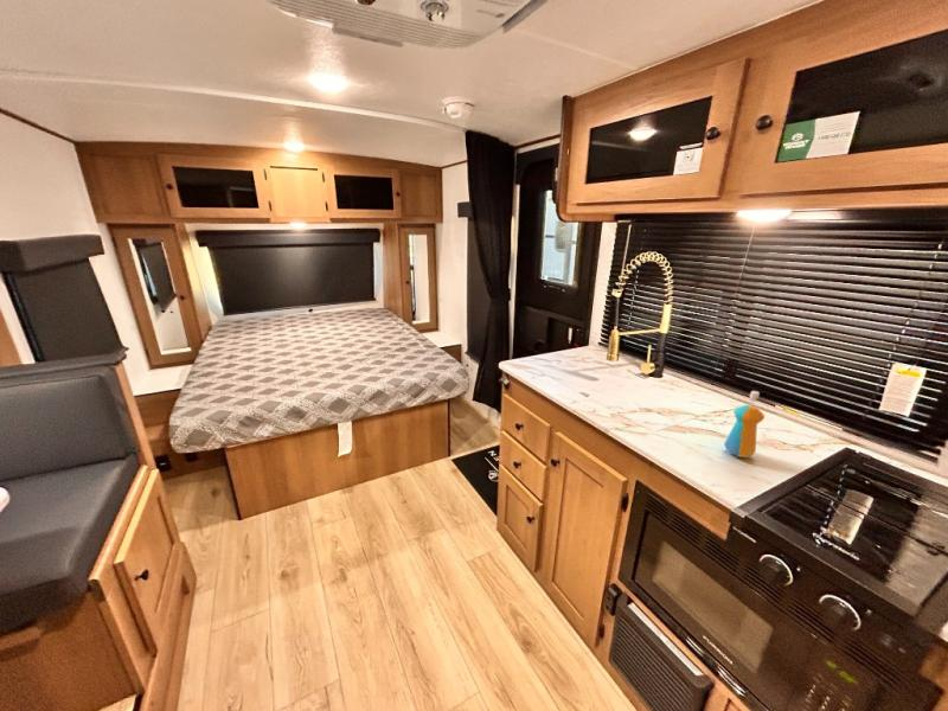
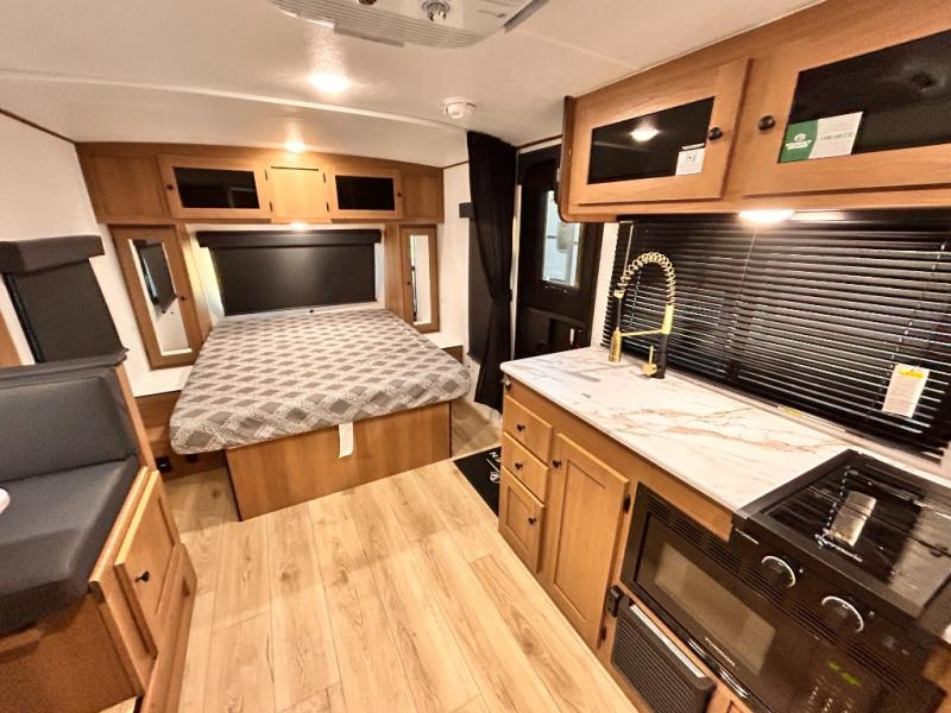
- soap dispenser (745, 423)
